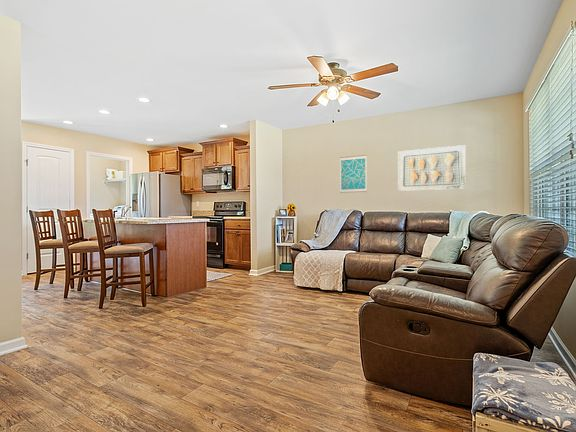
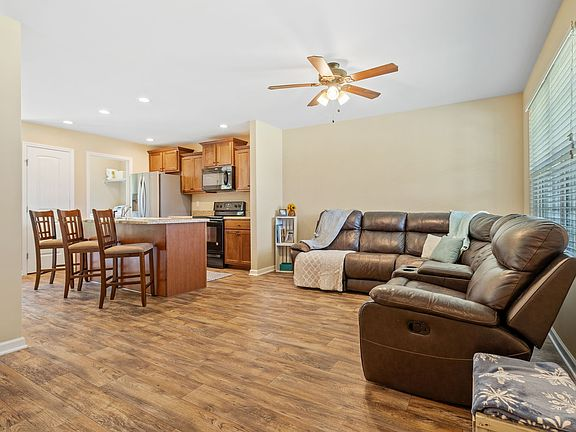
- wall art (353, 174)
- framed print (430, 169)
